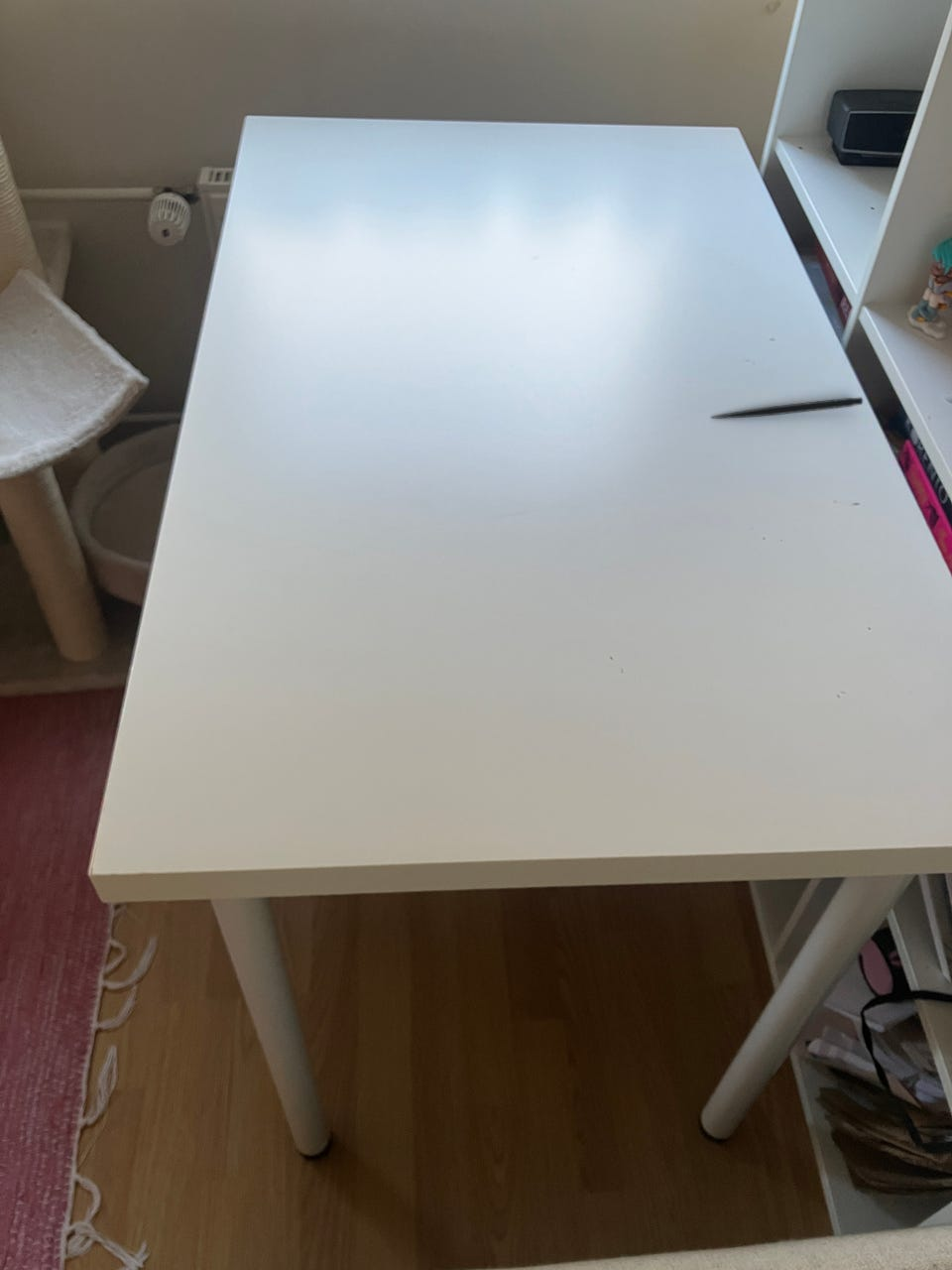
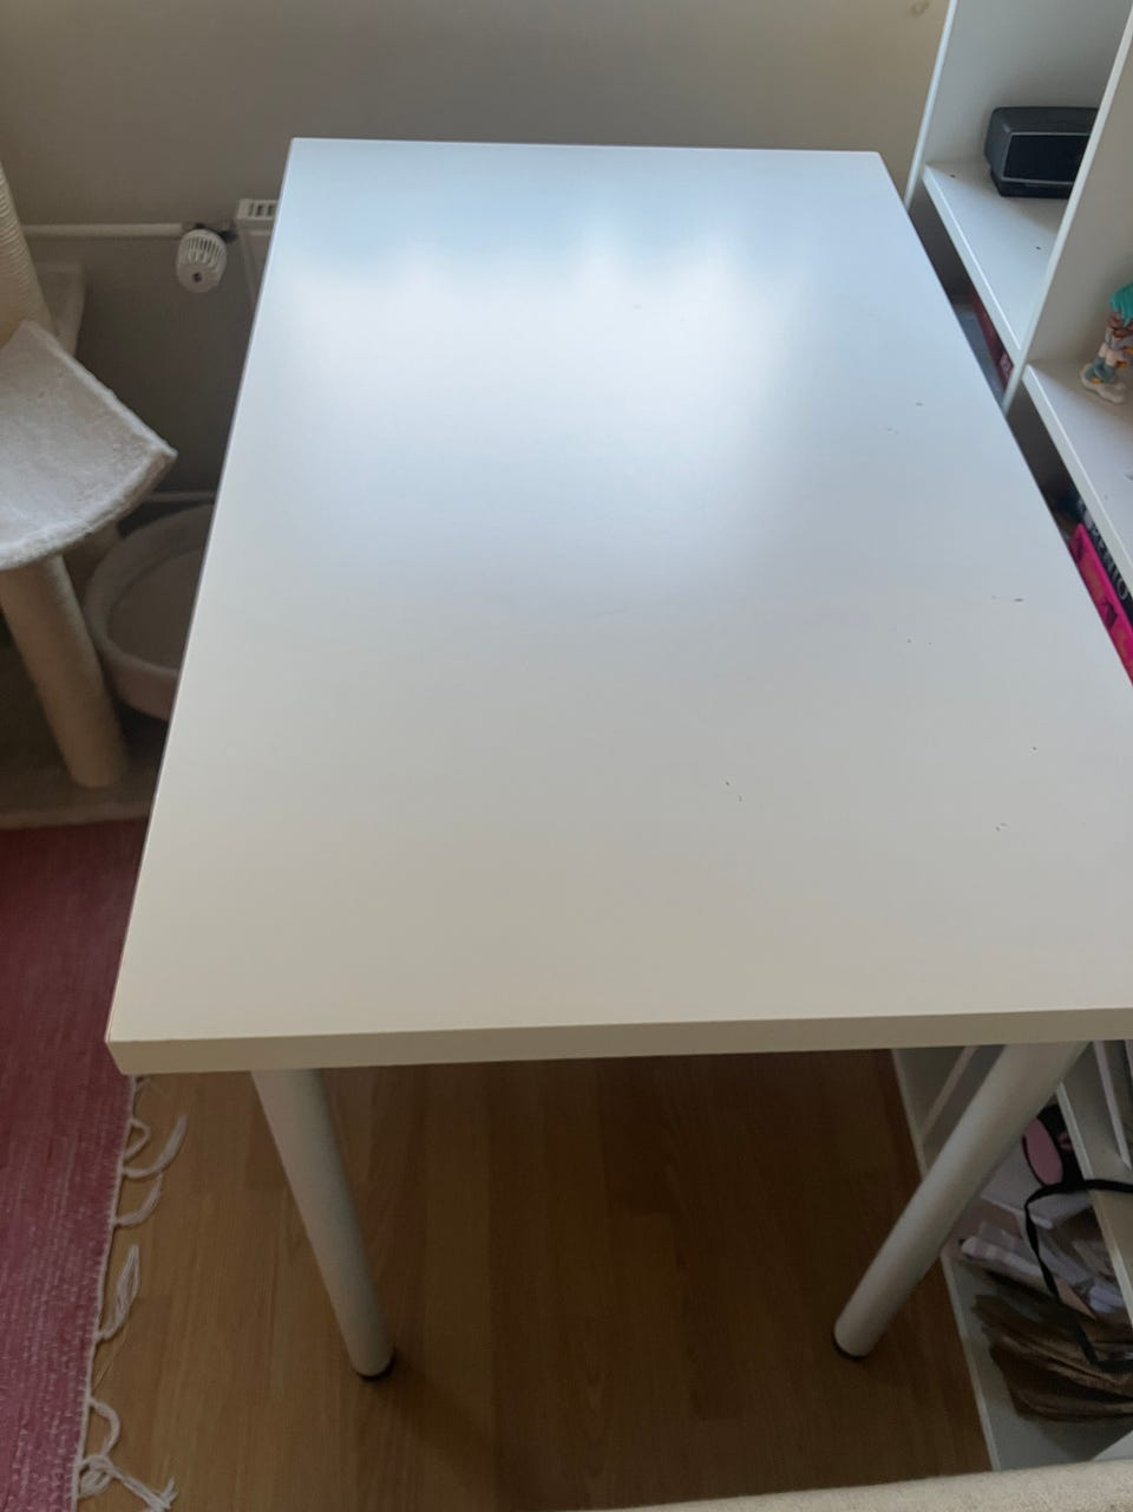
- pen (786, 407)
